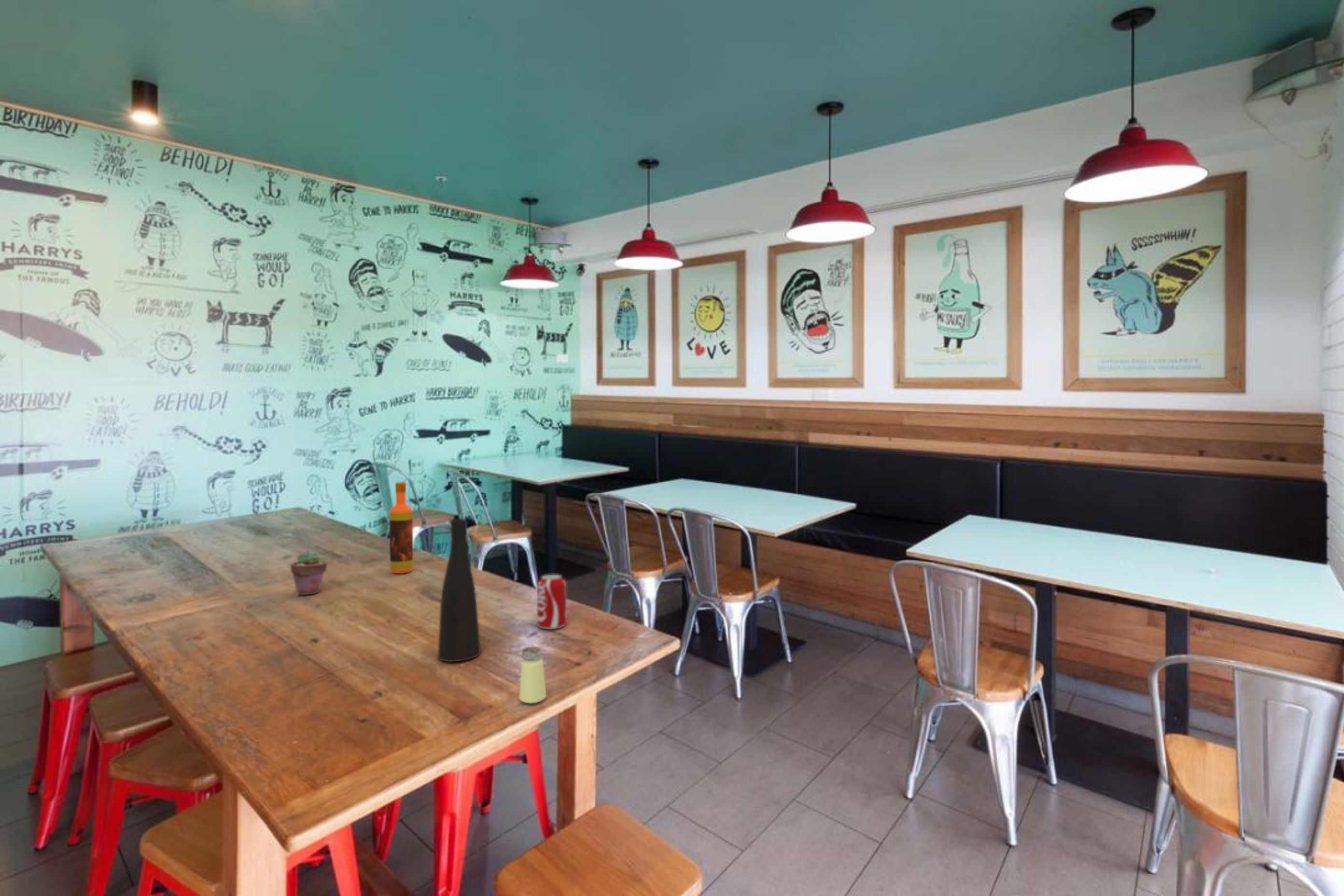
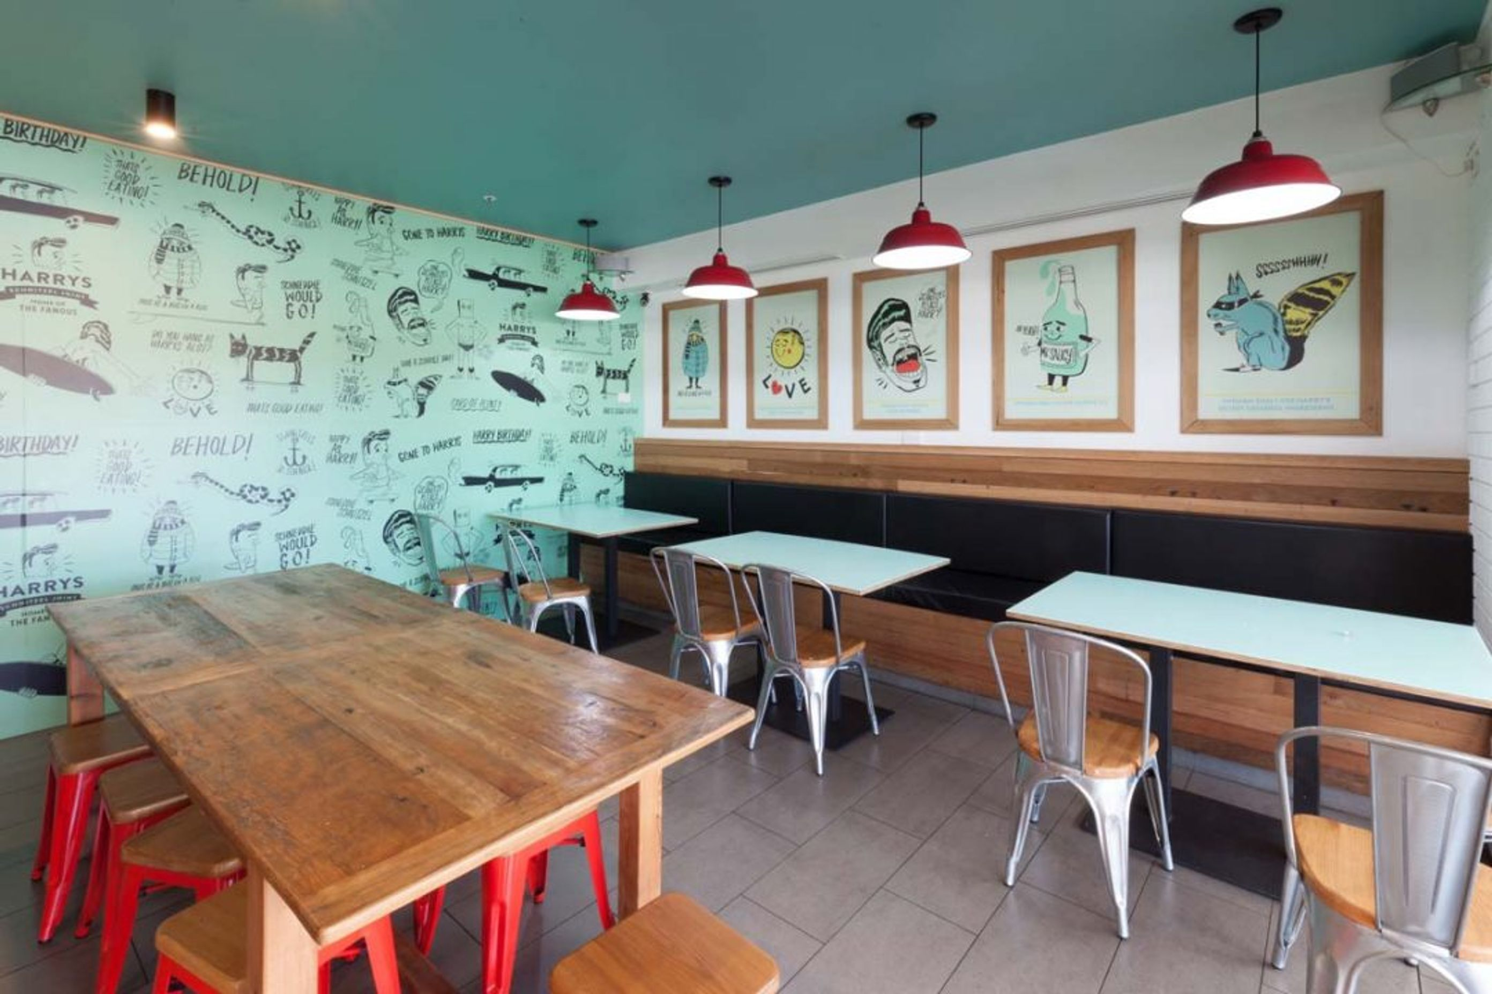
- vase (458, 587)
- potted succulent (308, 571)
- beverage can (551, 601)
- saltshaker (532, 673)
- hot sauce (401, 527)
